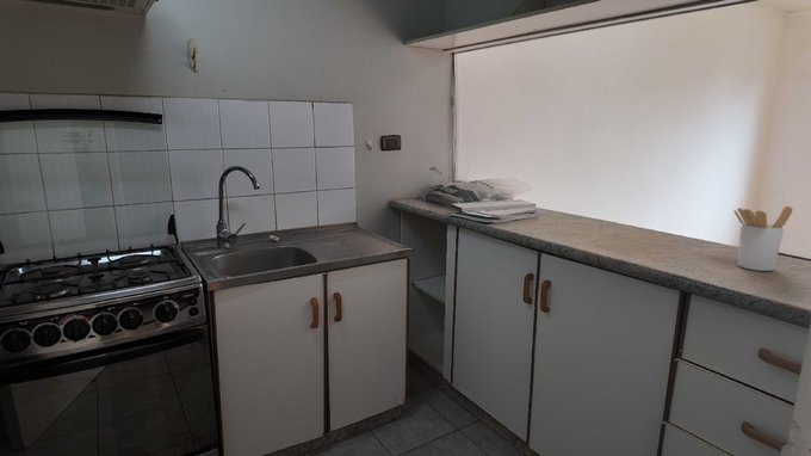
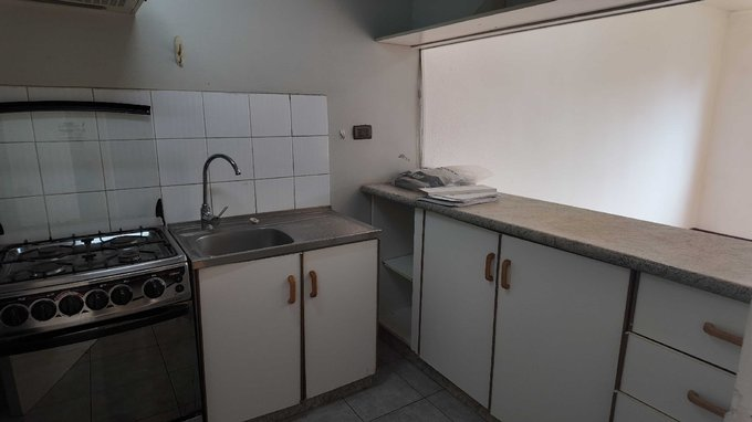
- utensil holder (756, 236)
